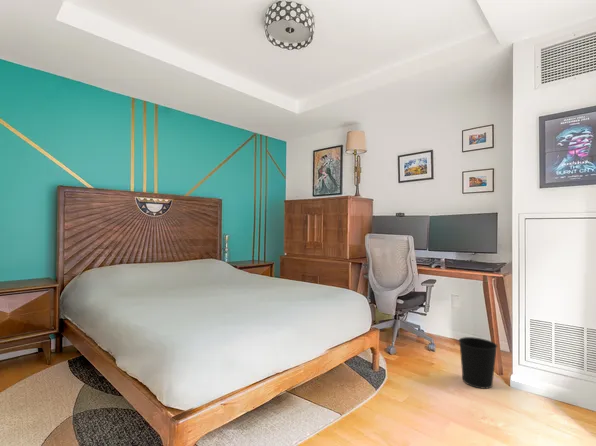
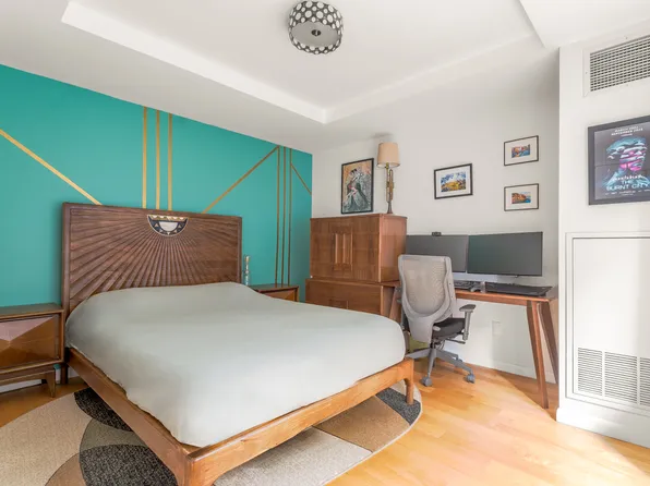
- wastebasket (477, 362)
